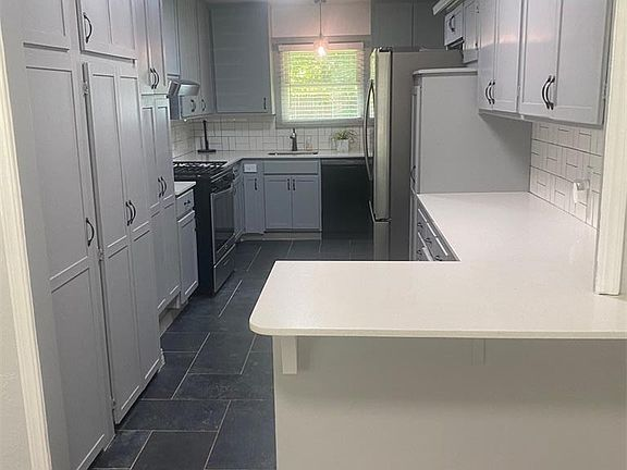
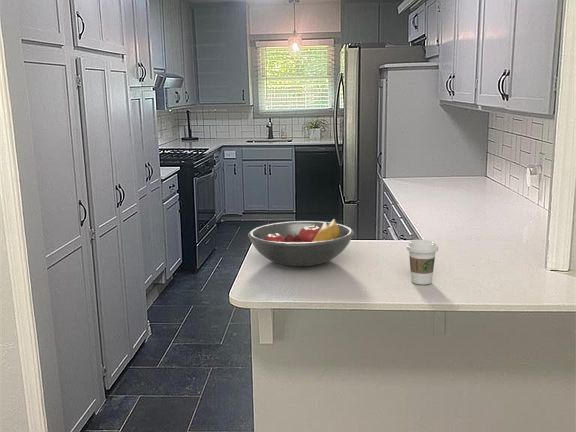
+ fruit bowl (301, 242)
+ coffee cup (422, 261)
